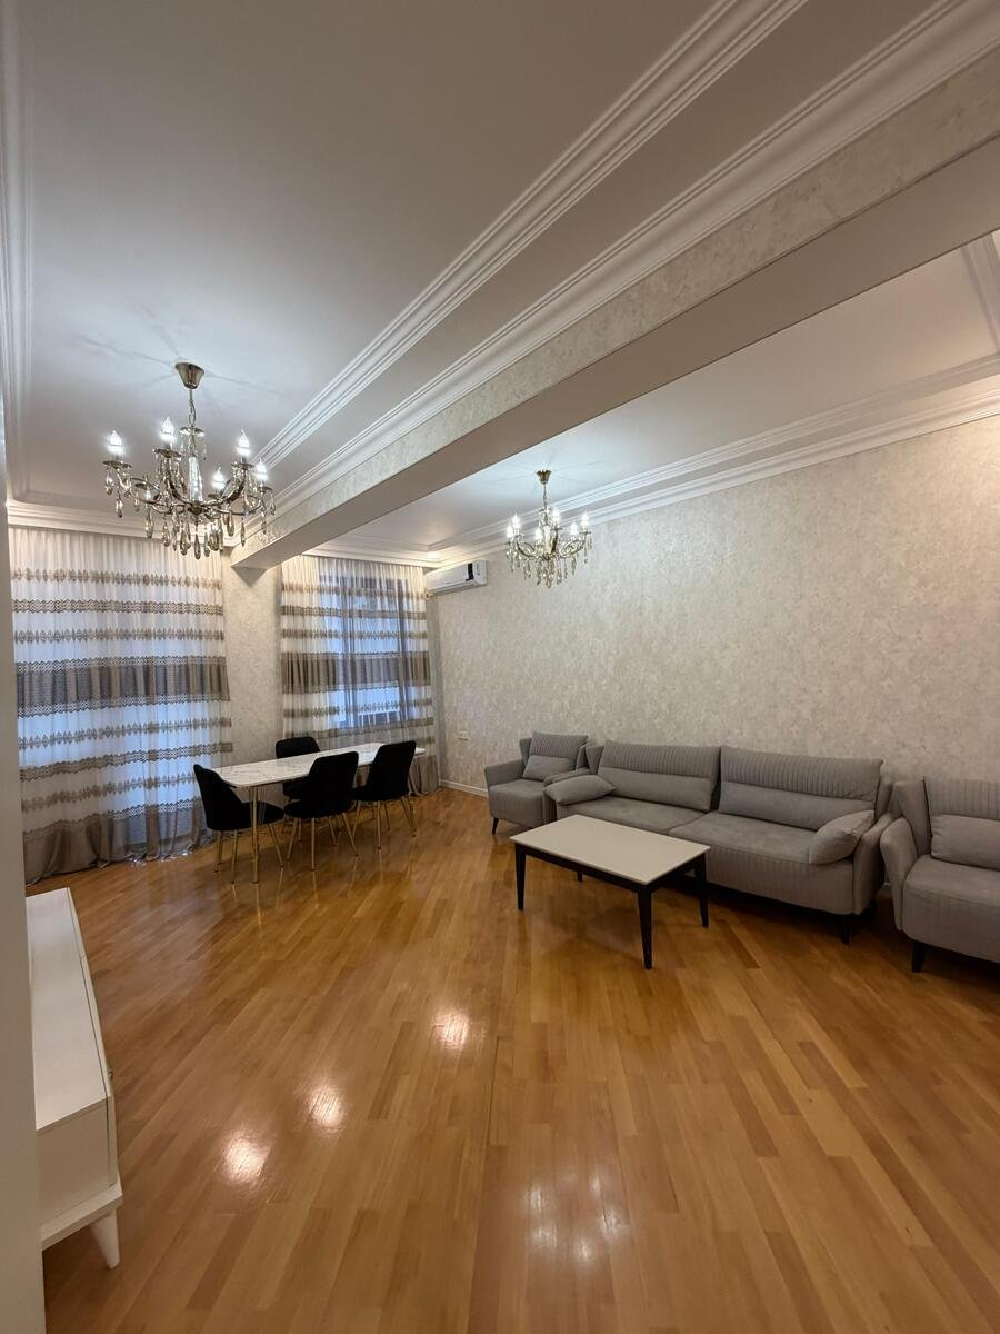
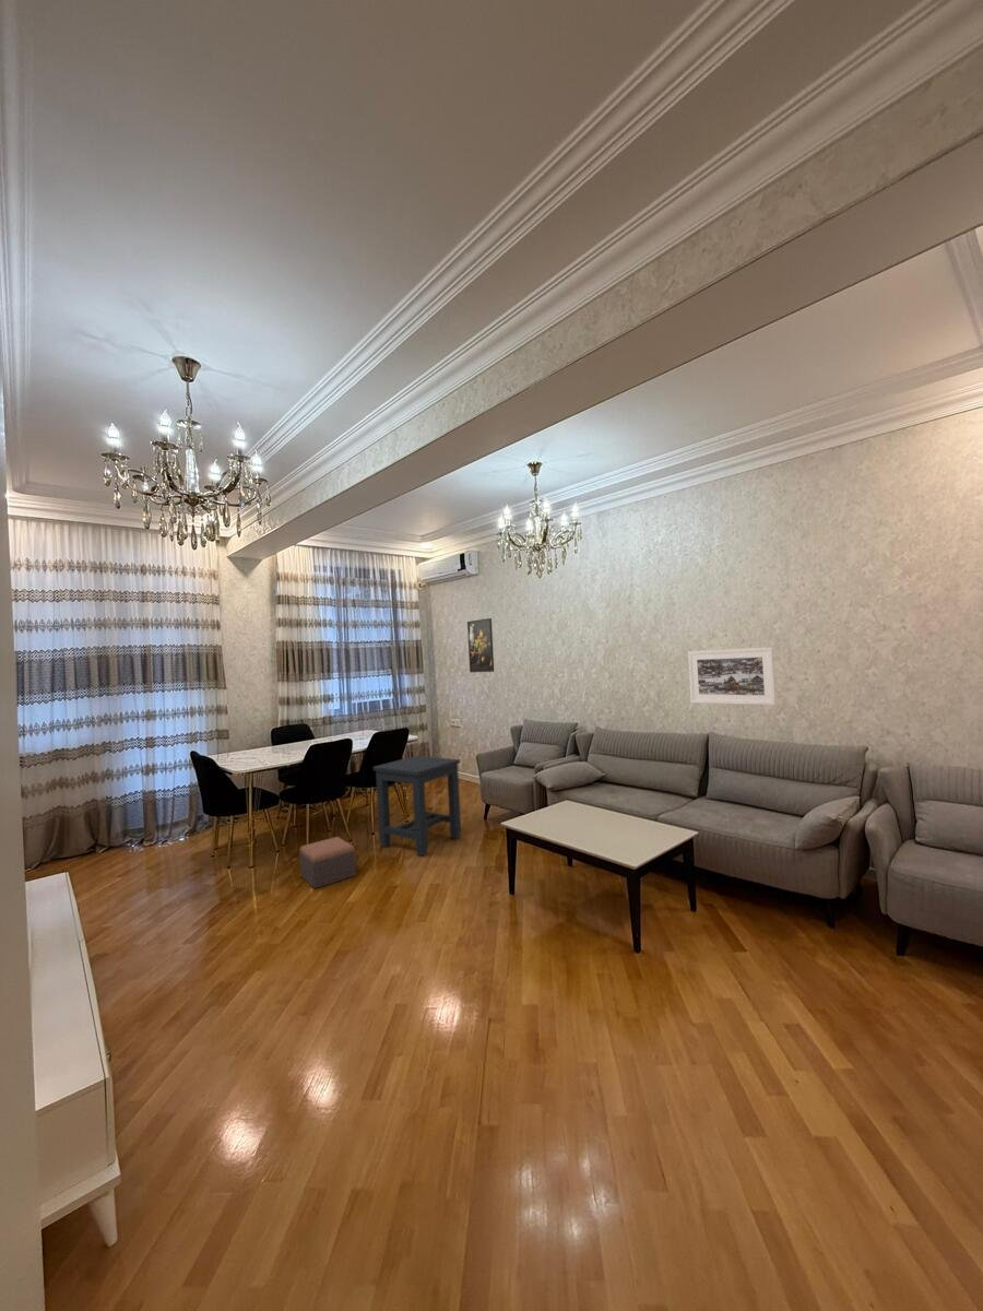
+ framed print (479, 646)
+ footstool (327, 860)
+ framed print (729, 676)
+ side table (418, 802)
